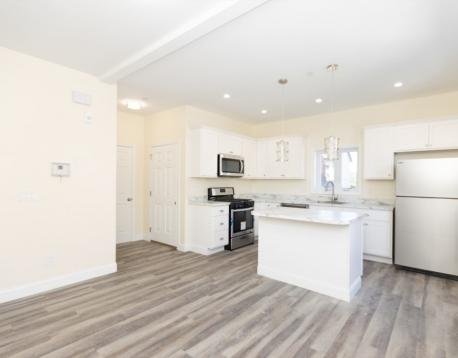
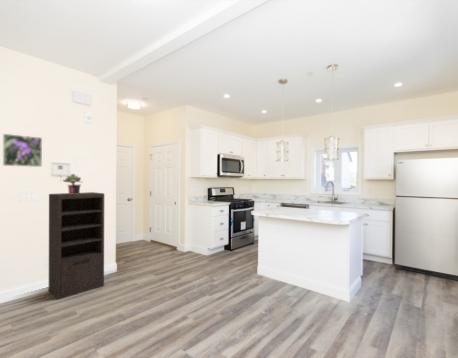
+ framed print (23, 151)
+ shelving unit (77, 241)
+ potted plant (72, 183)
